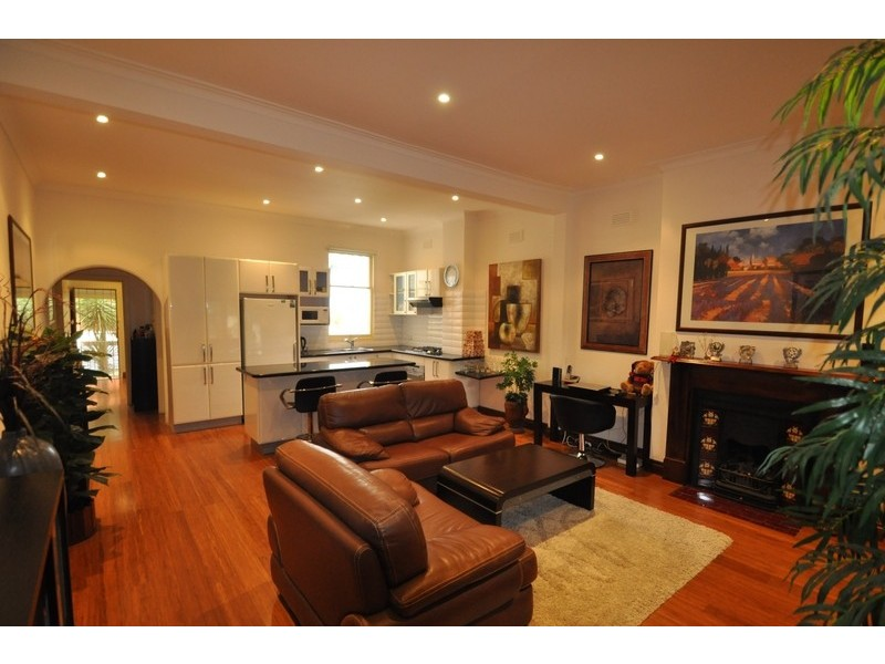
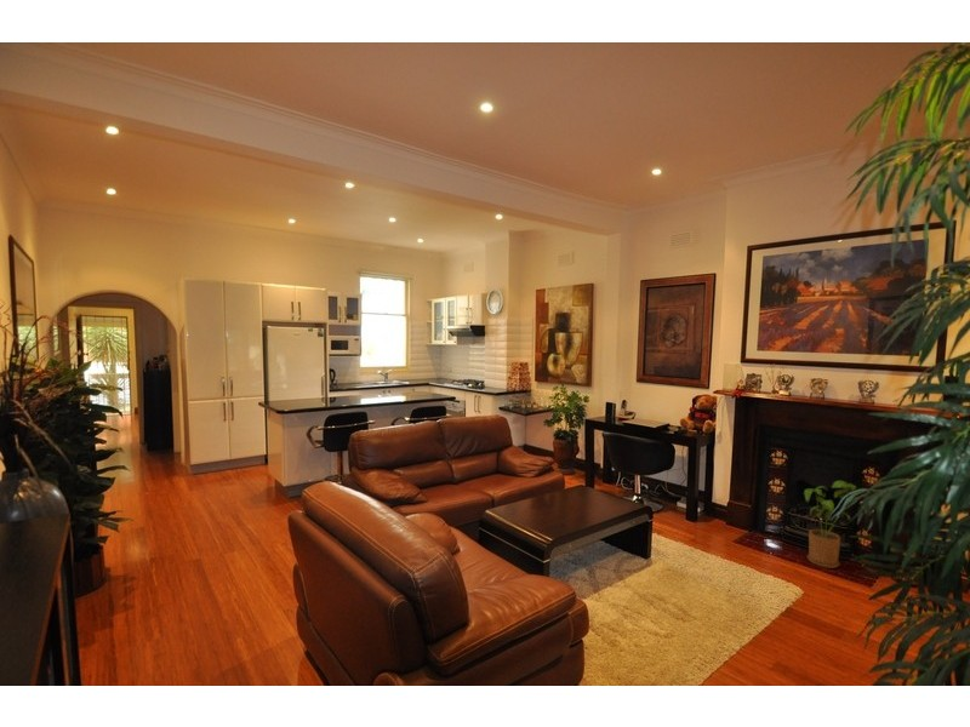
+ house plant (826, 522)
